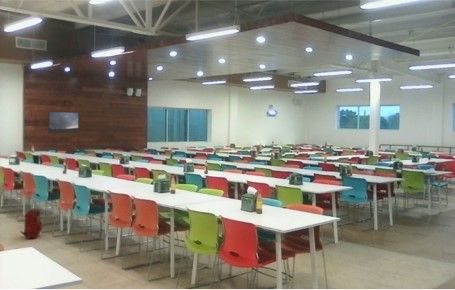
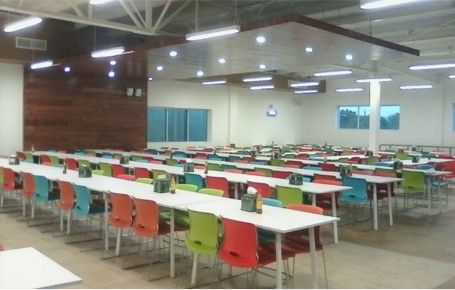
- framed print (64, 122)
- backpack (30, 222)
